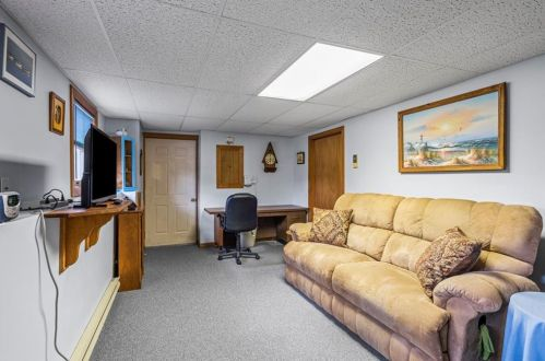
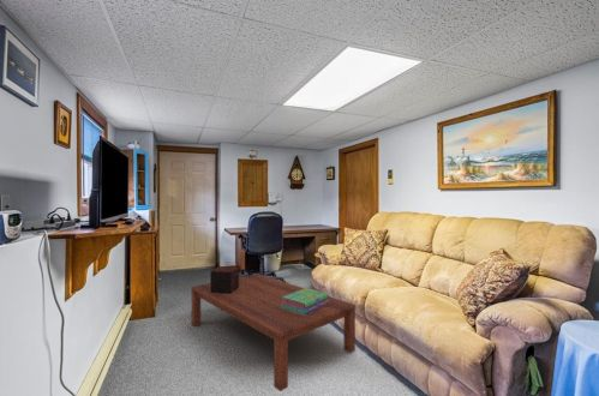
+ decorative box (224, 278)
+ stack of books (305, 300)
+ coffee table (265, 316)
